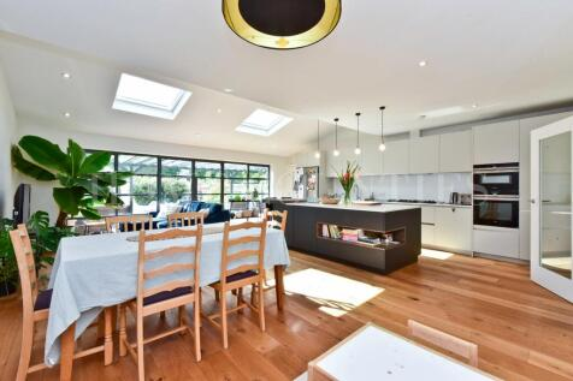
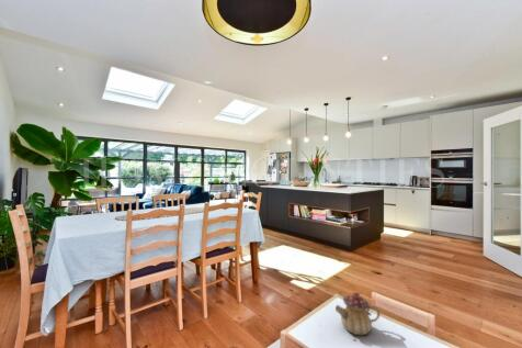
+ teapot (358, 310)
